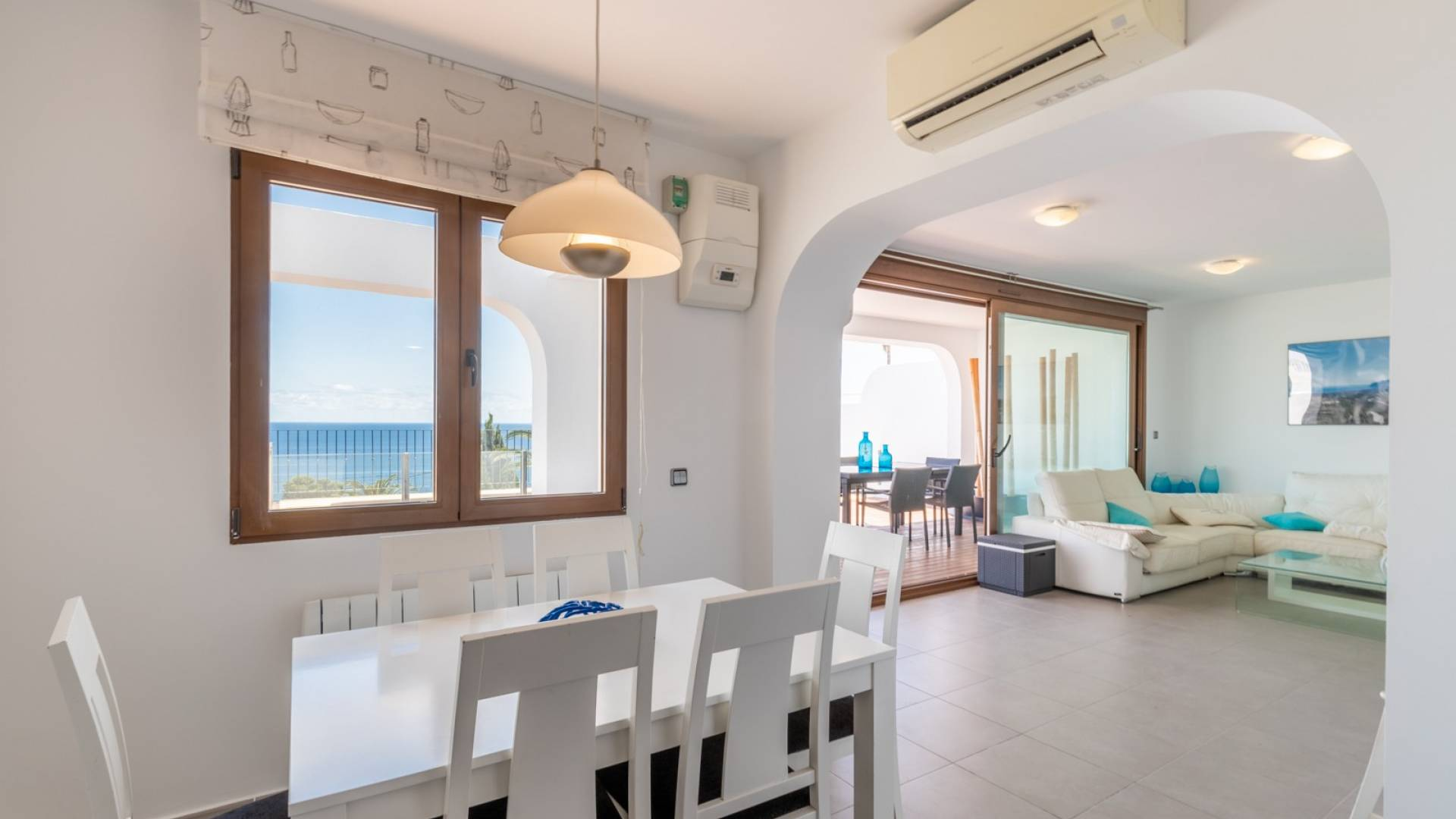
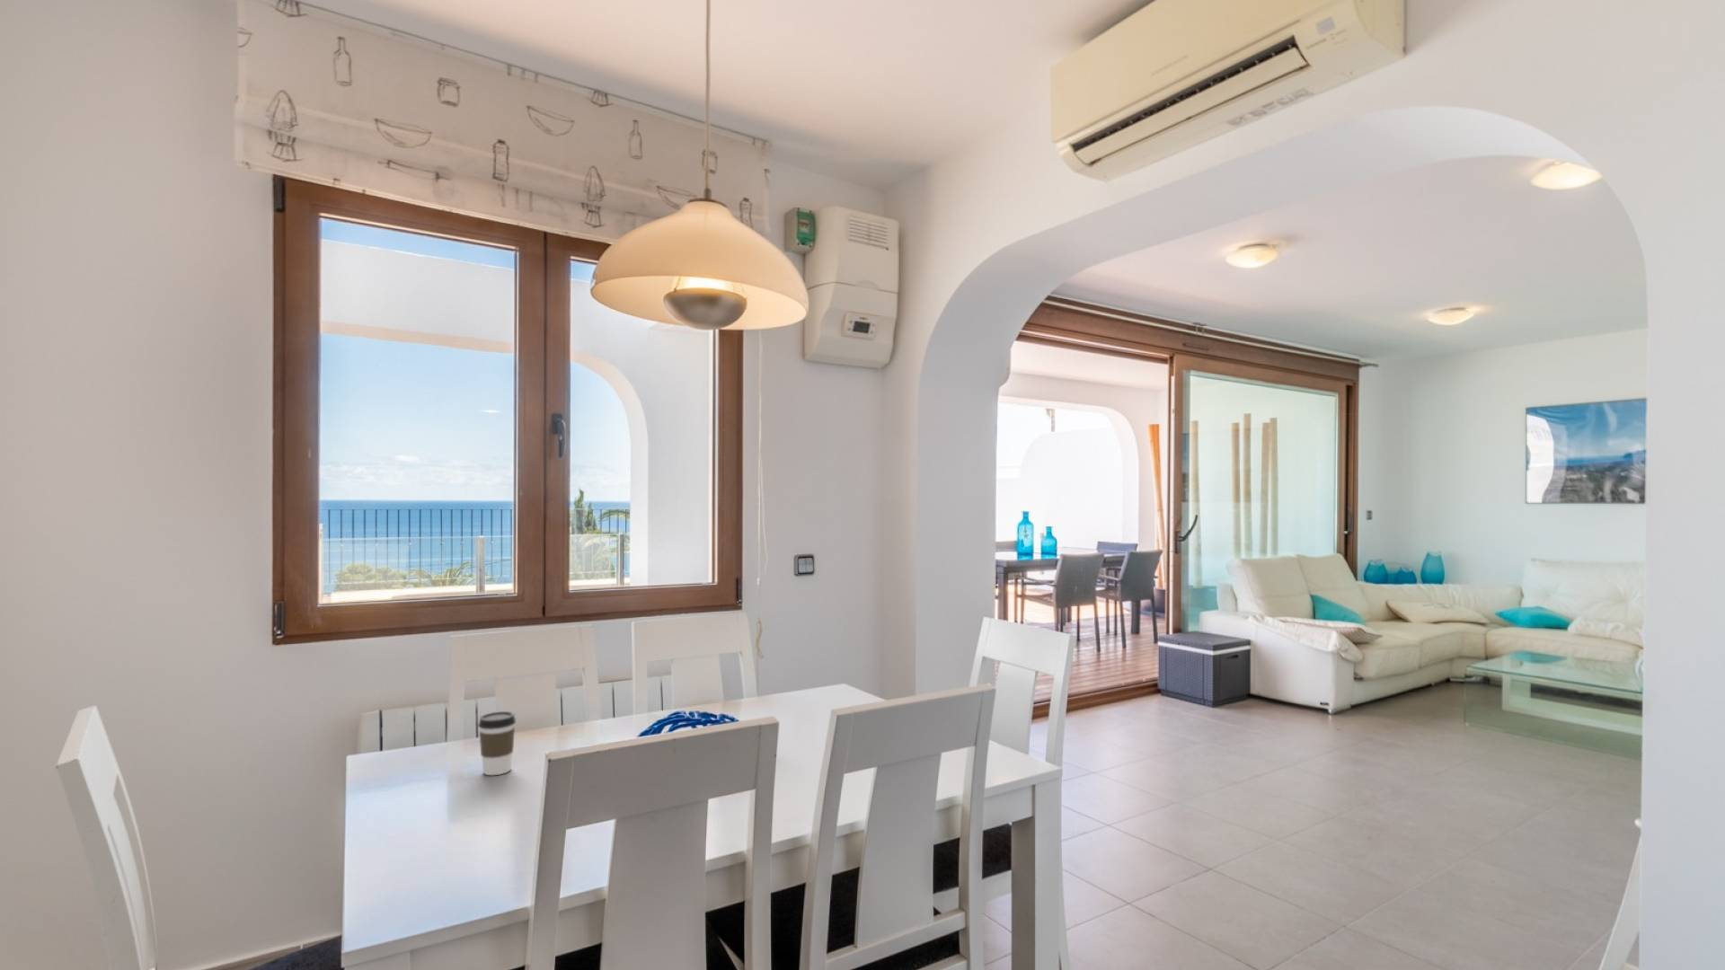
+ coffee cup (496, 743)
